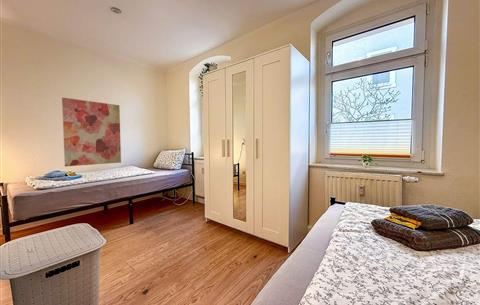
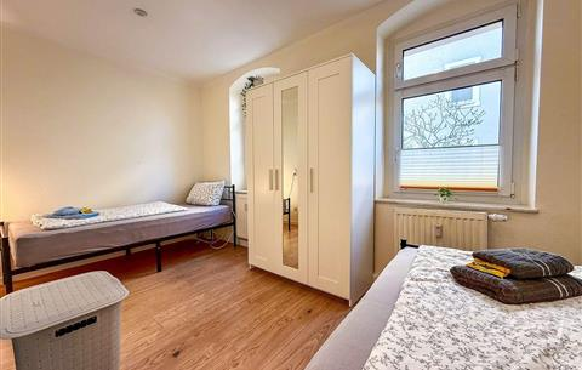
- wall art (94, 133)
